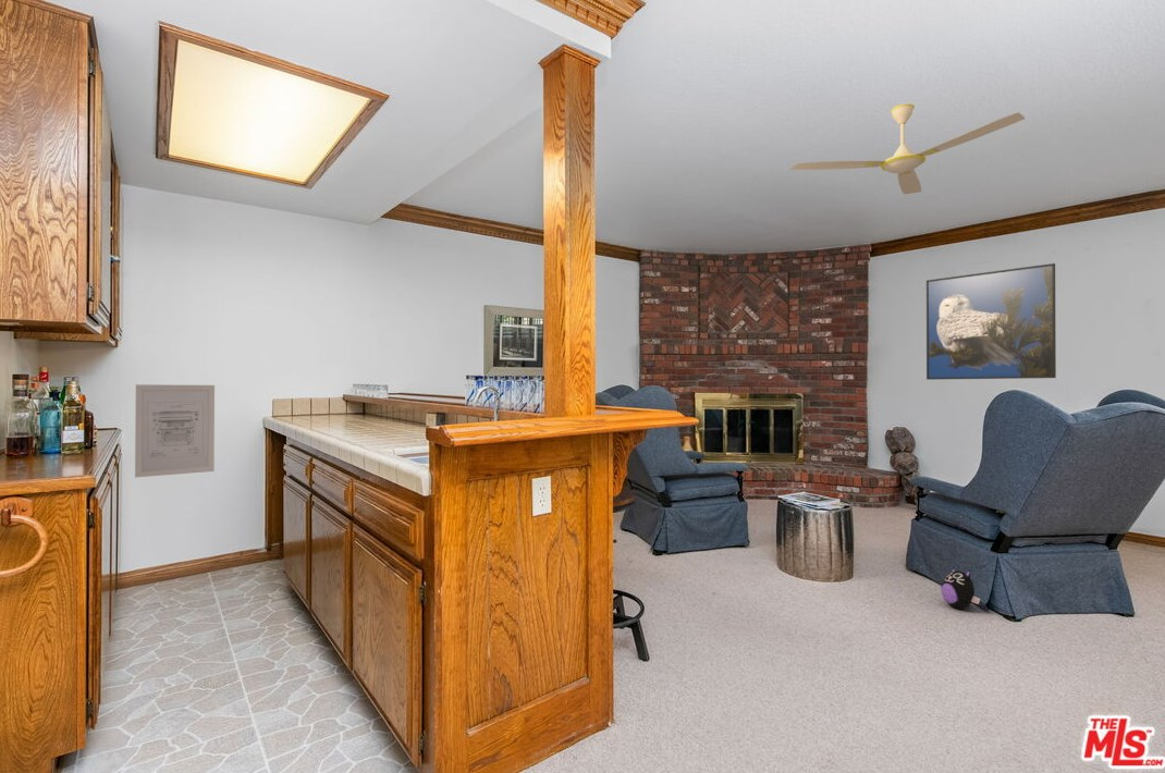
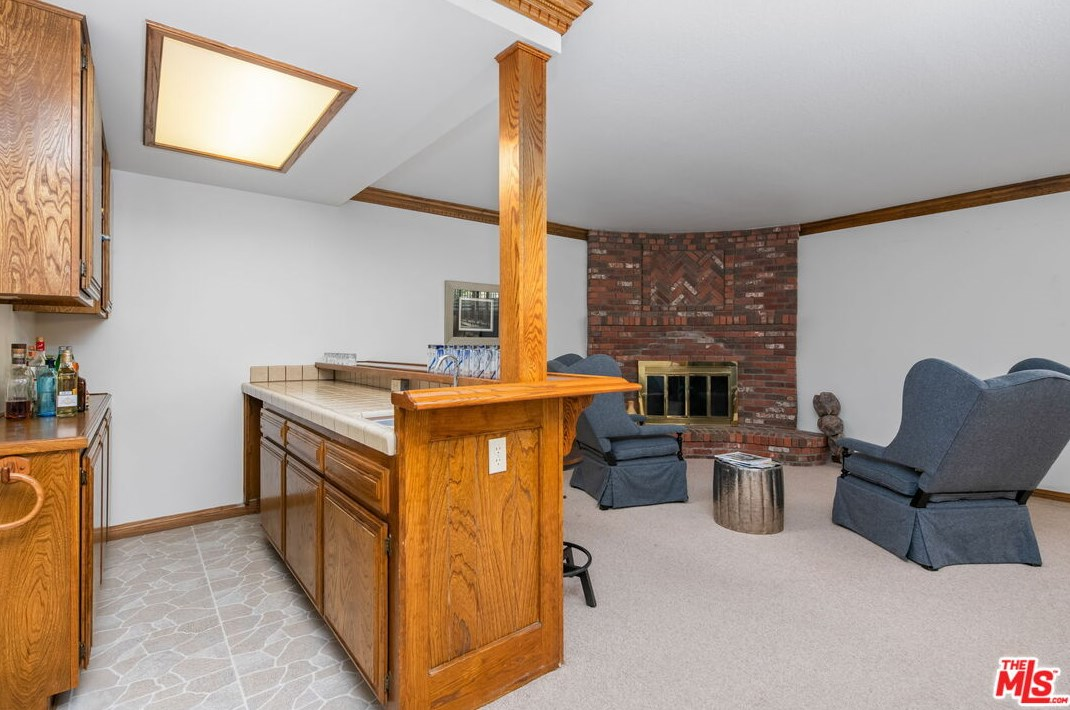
- plush toy (959, 587)
- ceiling fan (897, 149)
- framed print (985, 326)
- wall art (175, 429)
